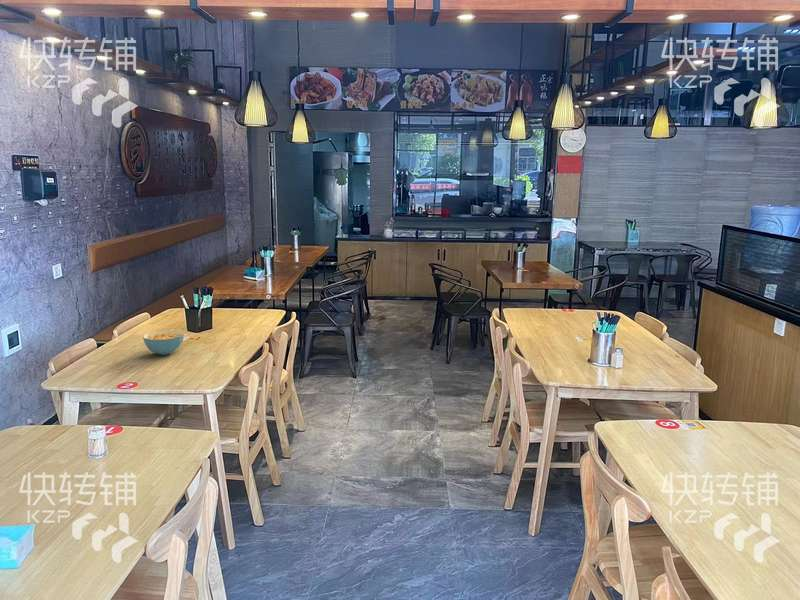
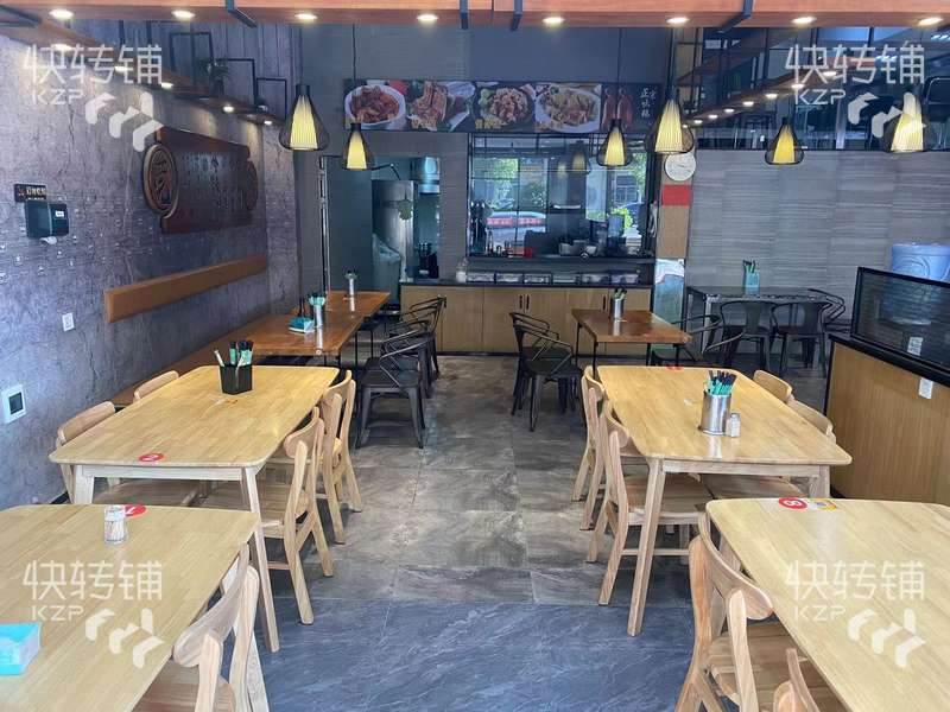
- cereal bowl (163, 344)
